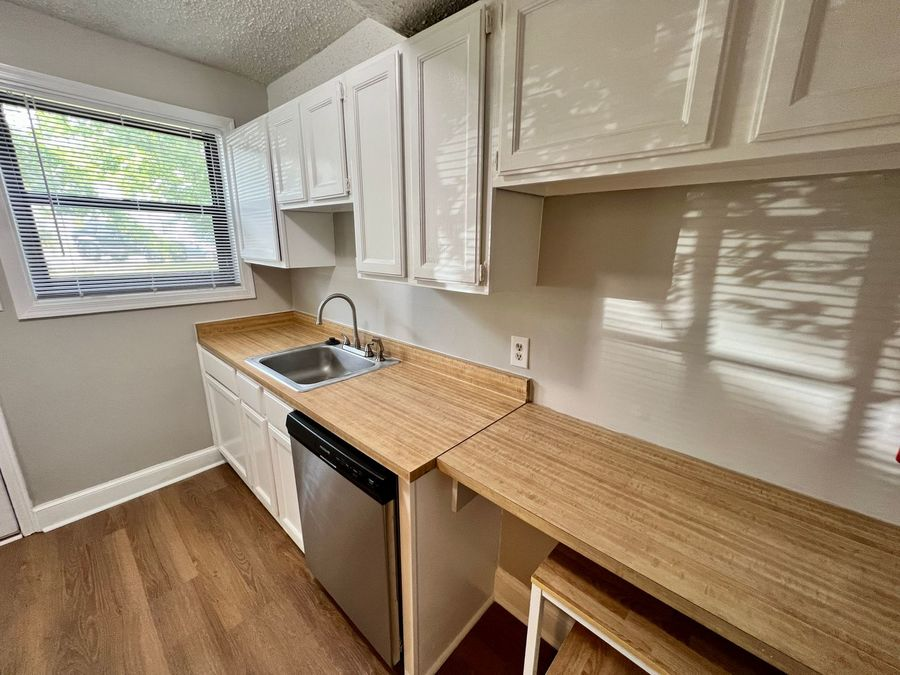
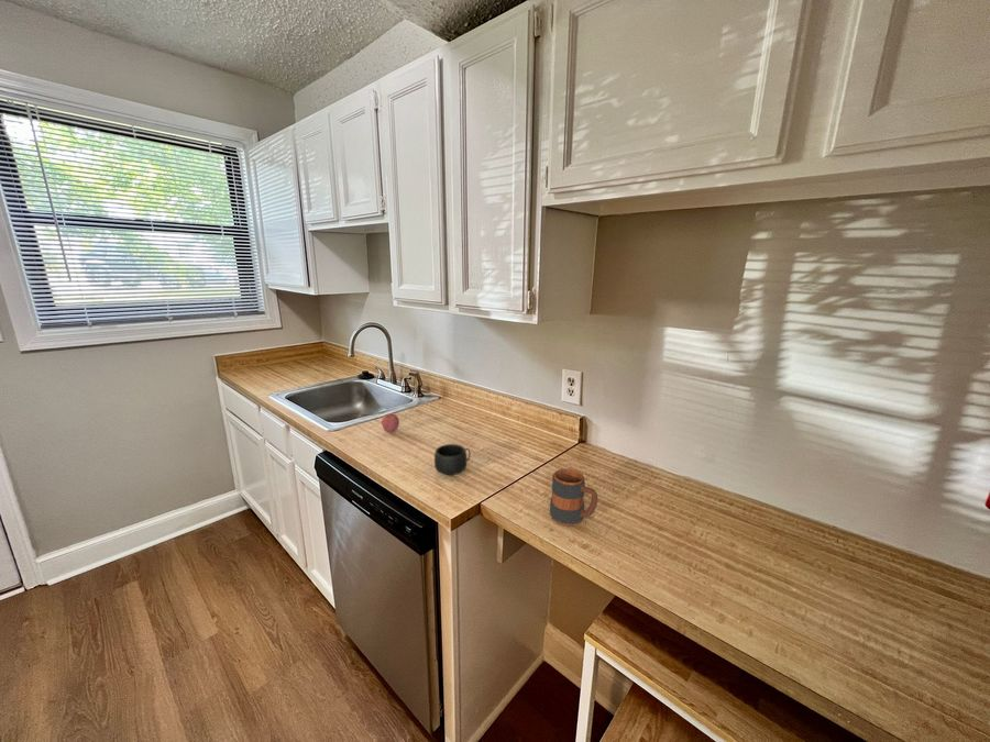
+ fruit (389, 422)
+ mug (453, 459)
+ mug (573, 498)
